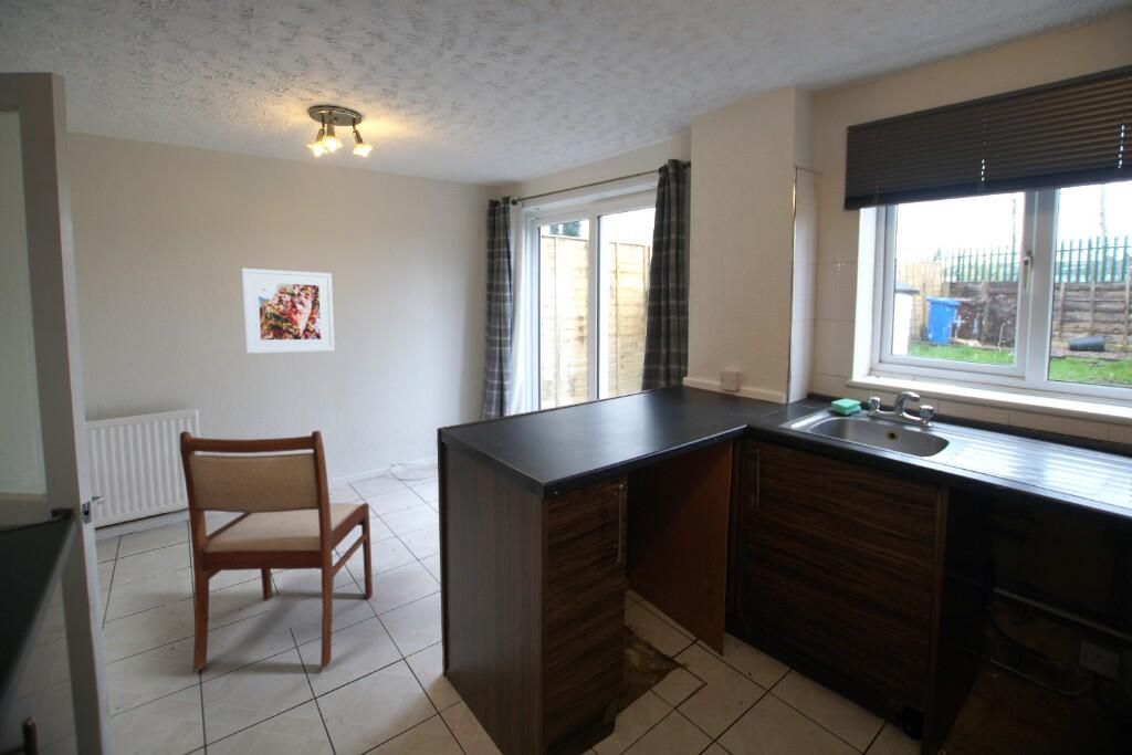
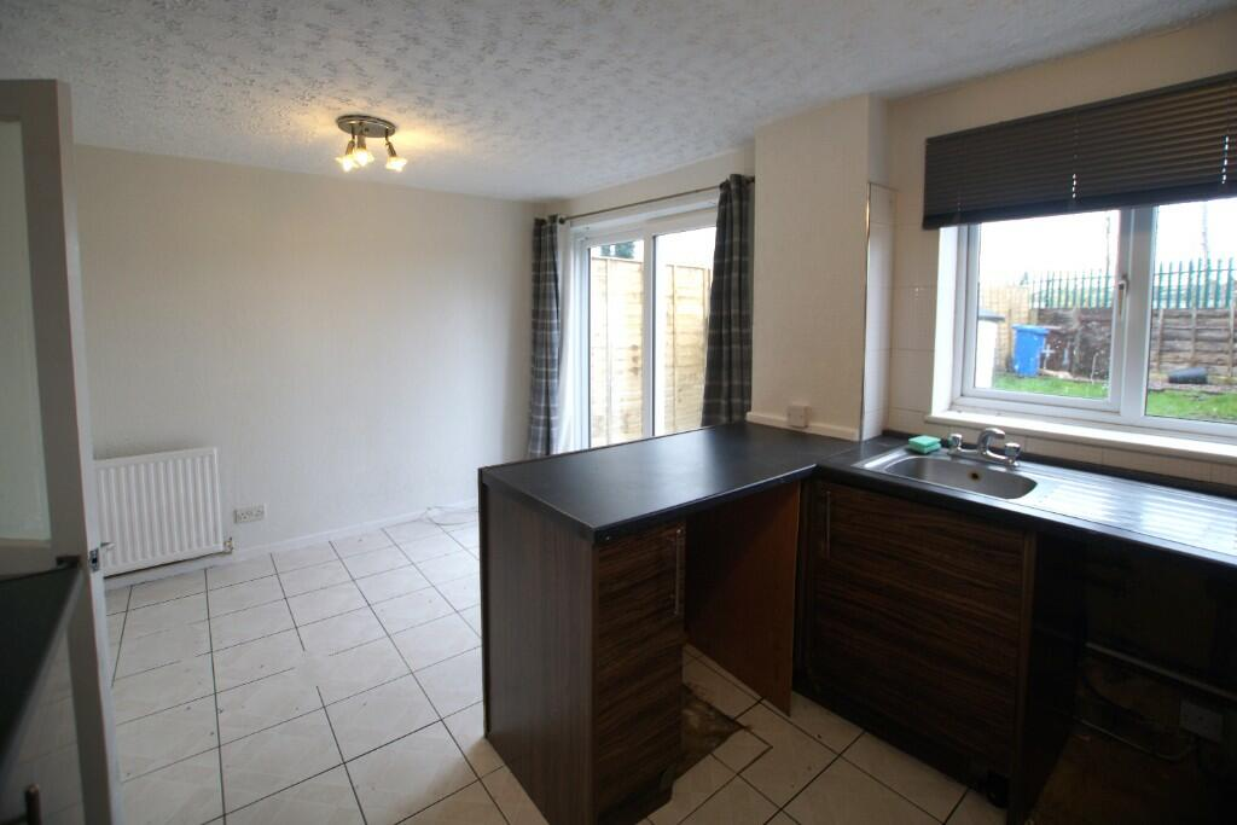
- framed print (290, 312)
- dining chair (287, 526)
